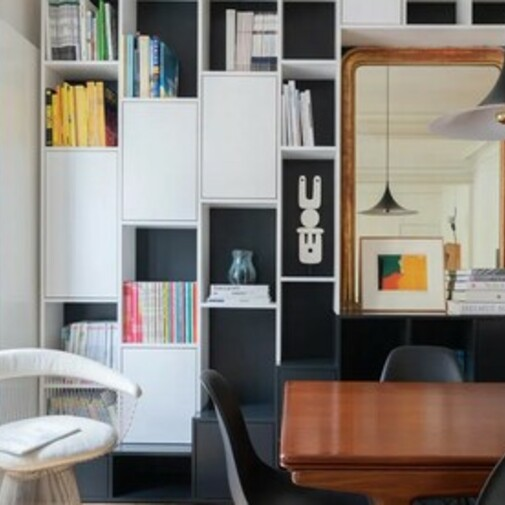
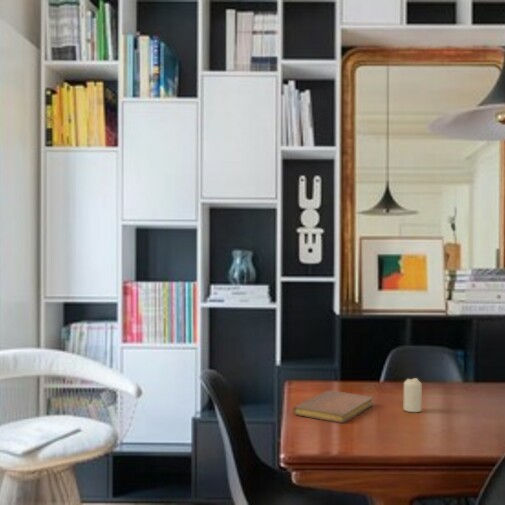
+ candle (412, 394)
+ notebook (334, 405)
